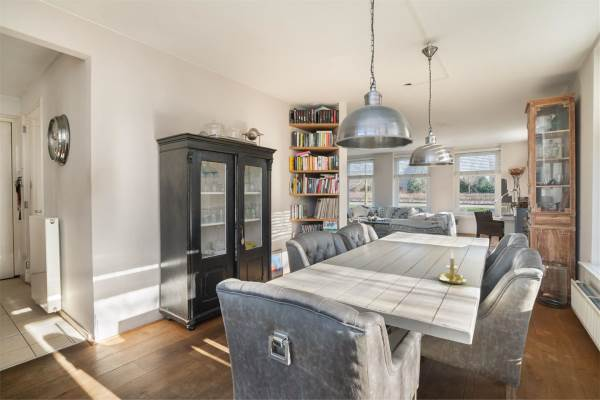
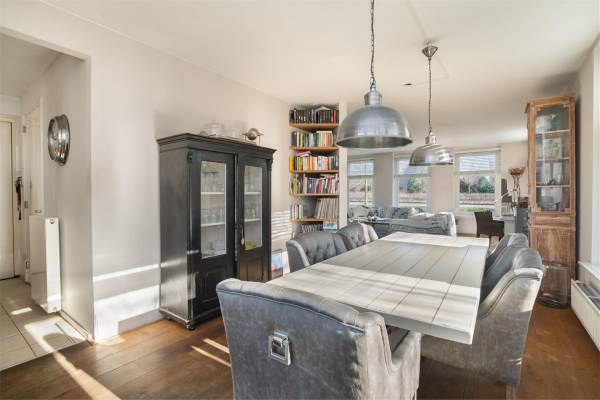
- candle holder (453, 265)
